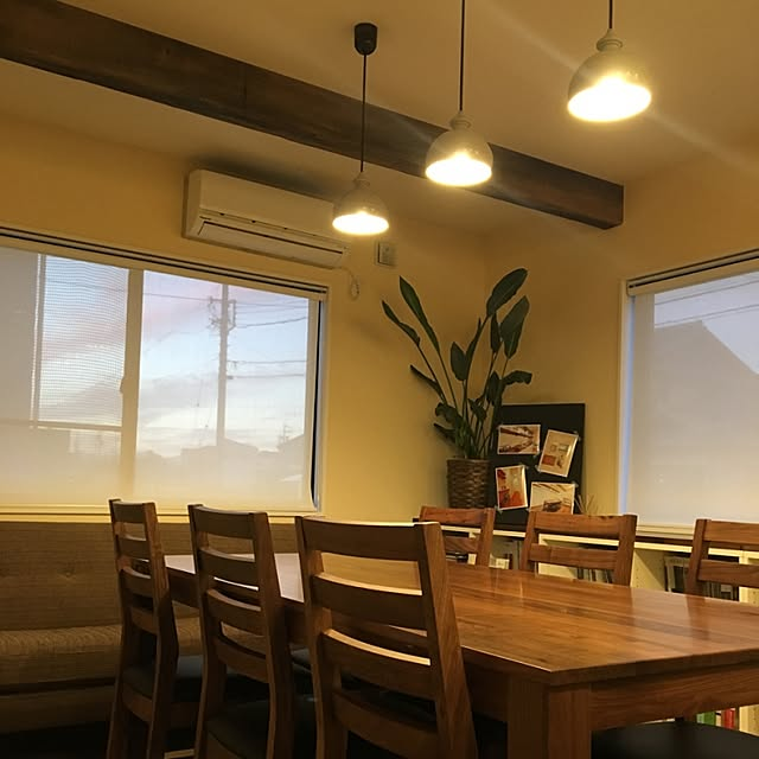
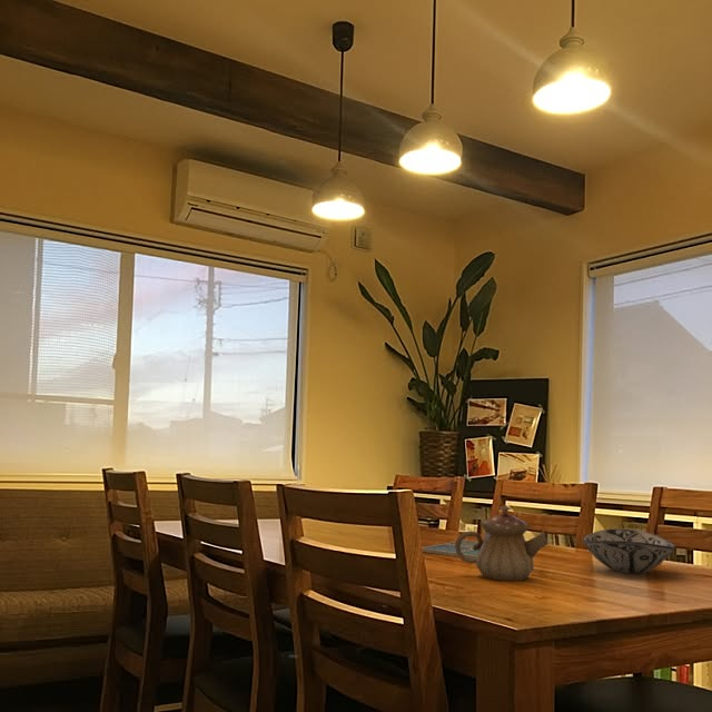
+ teapot (500, 540)
+ decorative bowl (627, 552)
+ drink coaster (476, 550)
